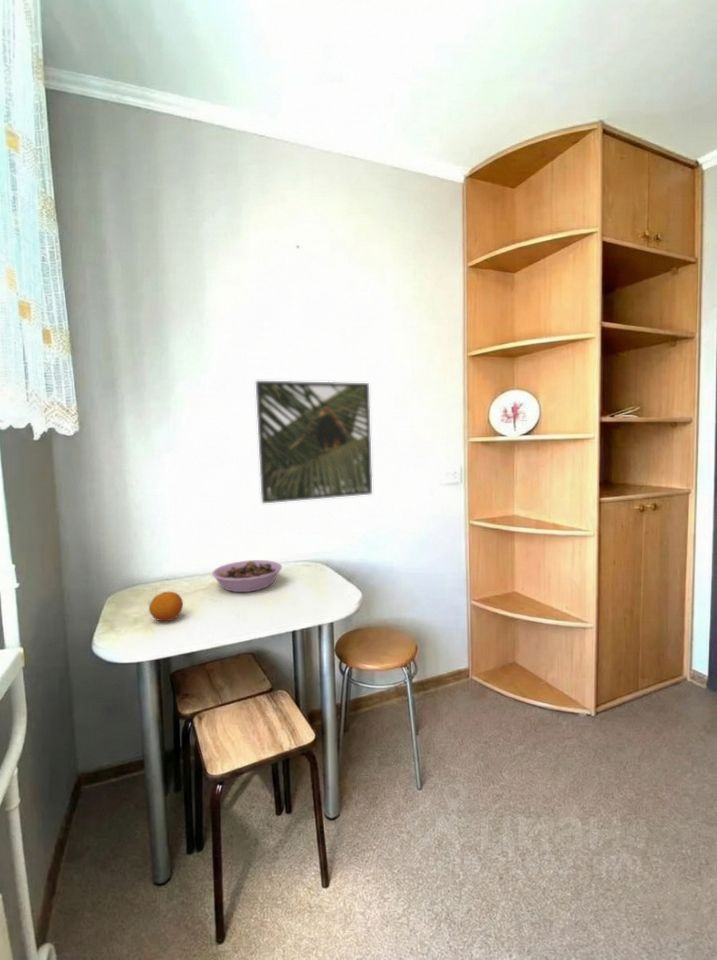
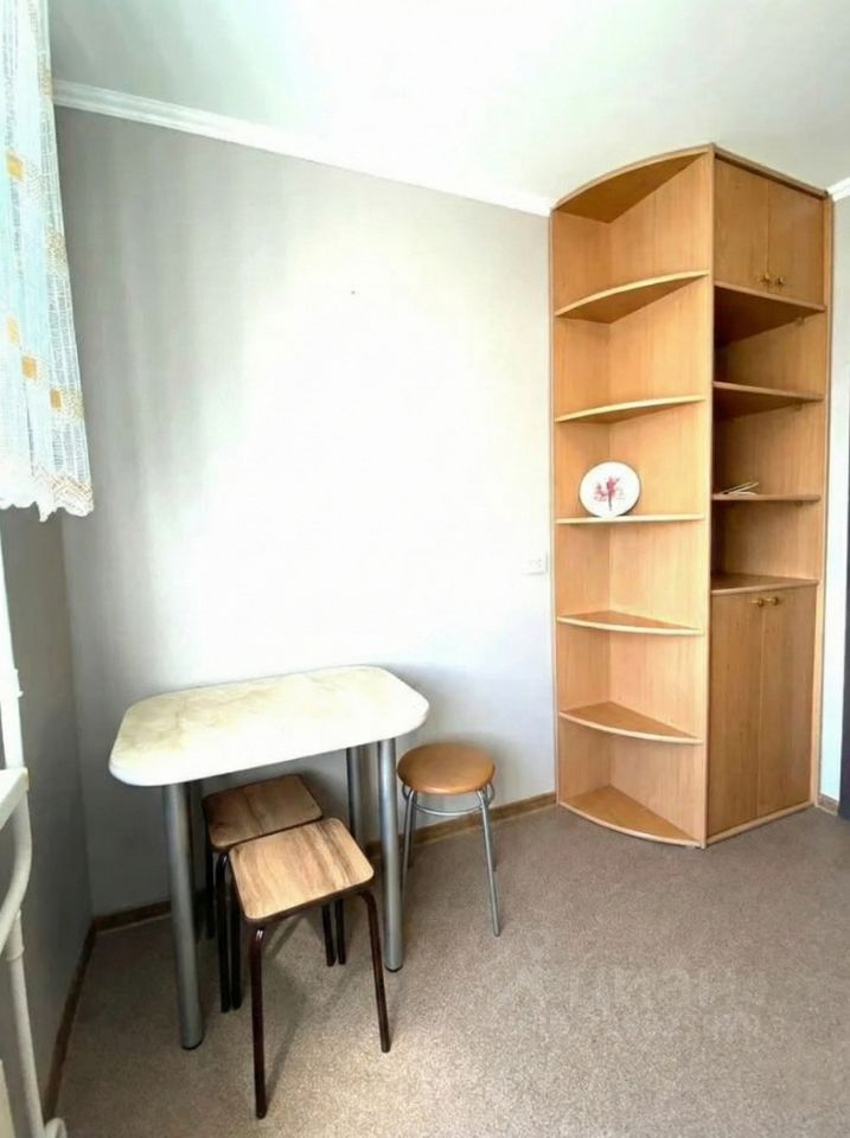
- bowl (247, 574)
- fruit (166, 605)
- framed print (317, 440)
